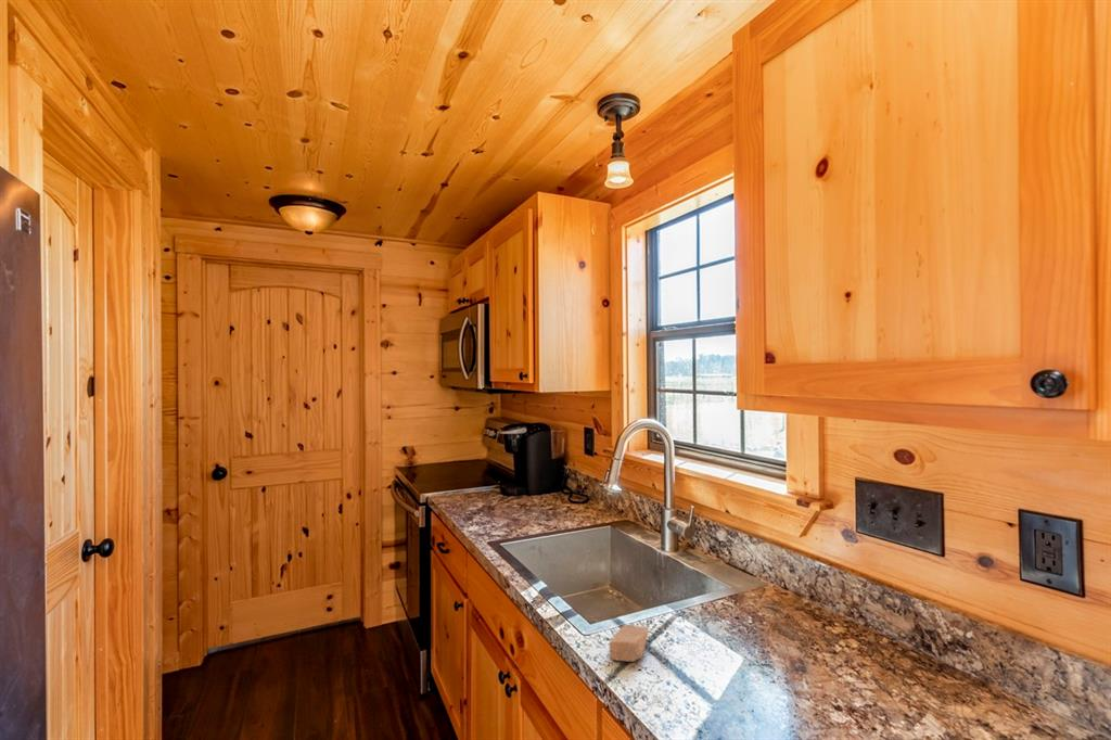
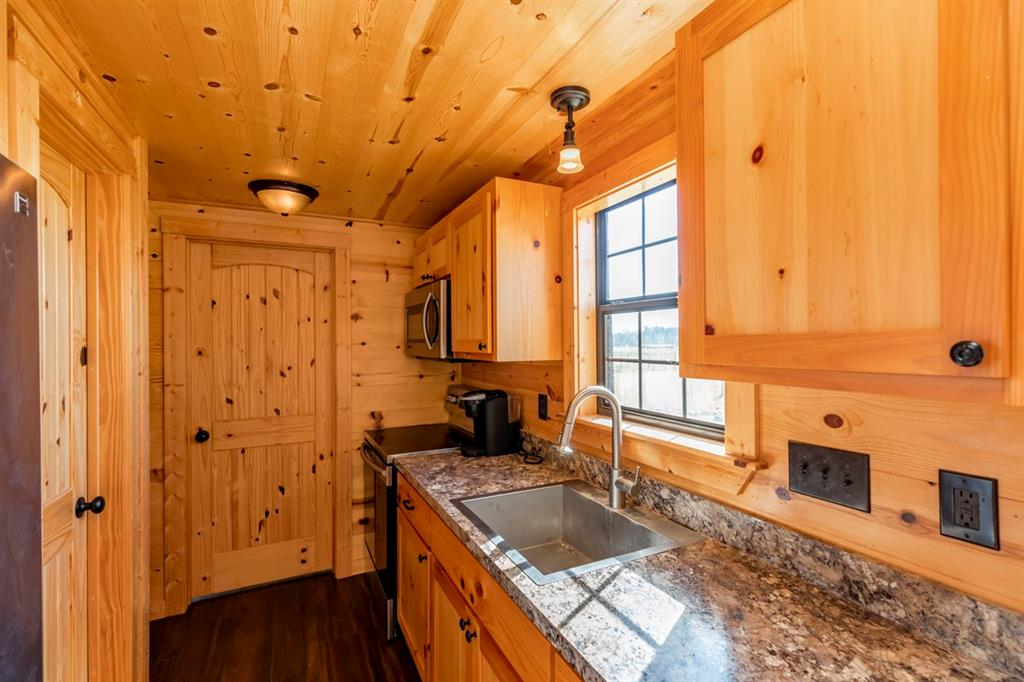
- soap bar (630, 639)
